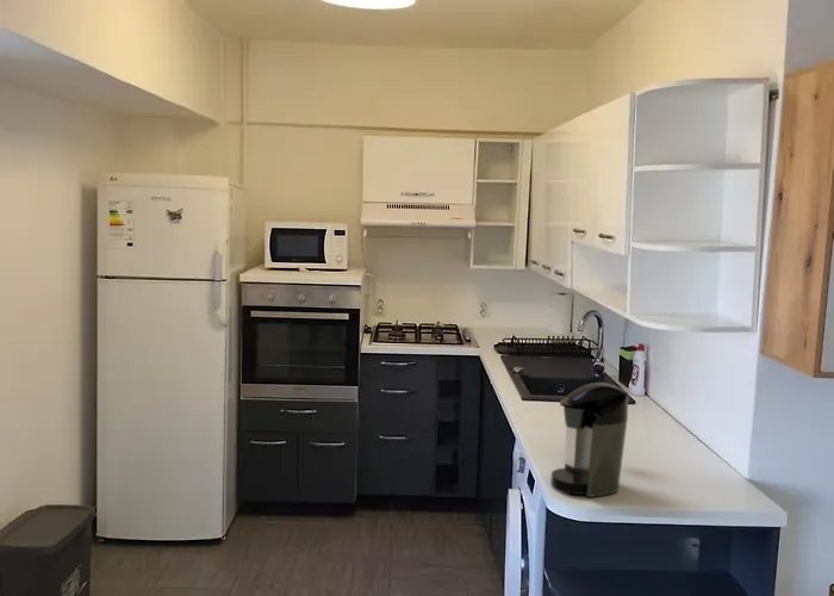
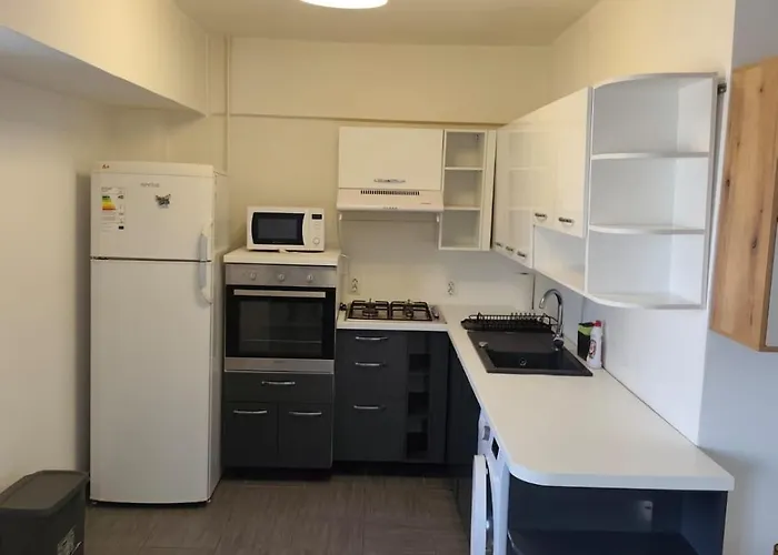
- coffee maker (585, 429)
